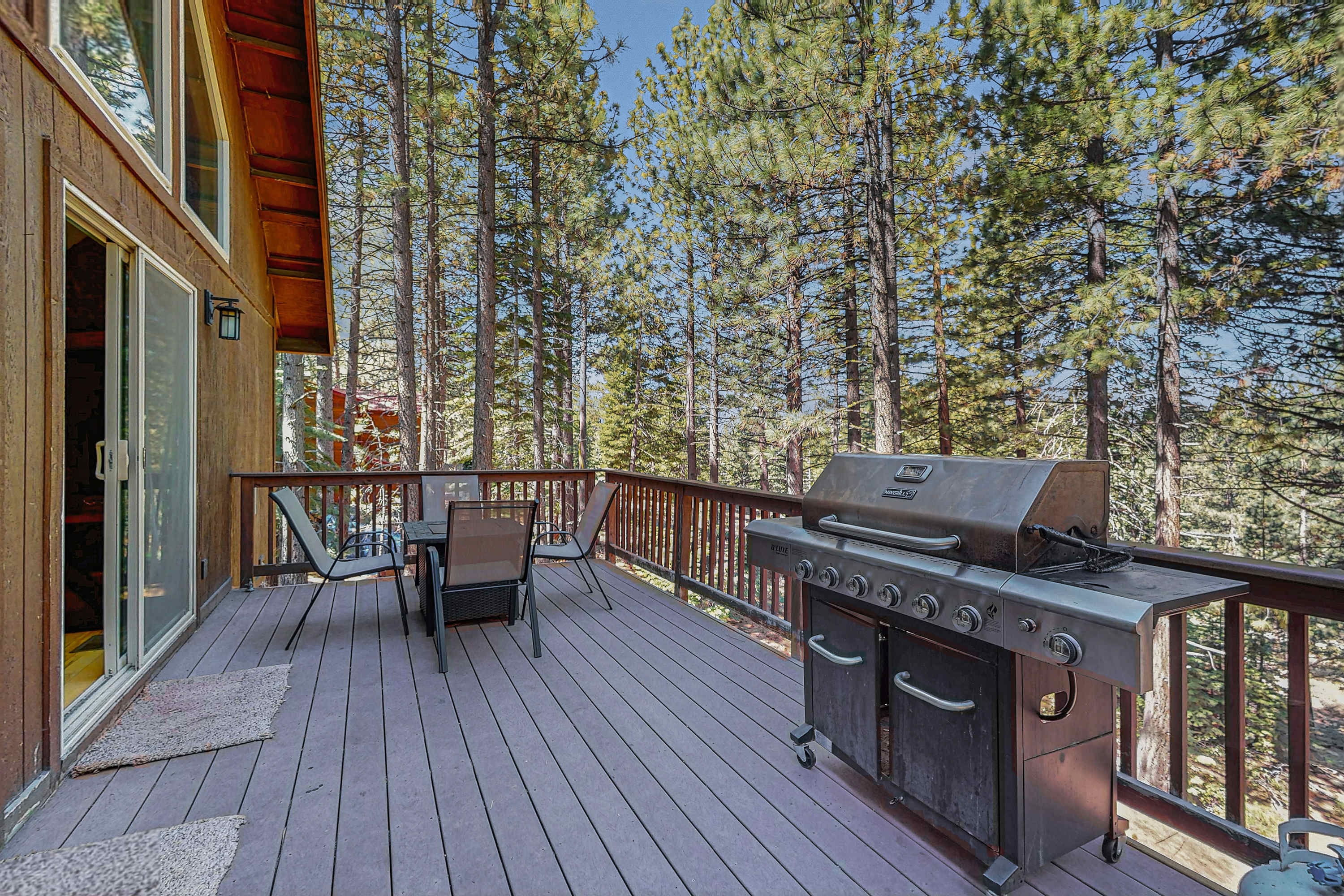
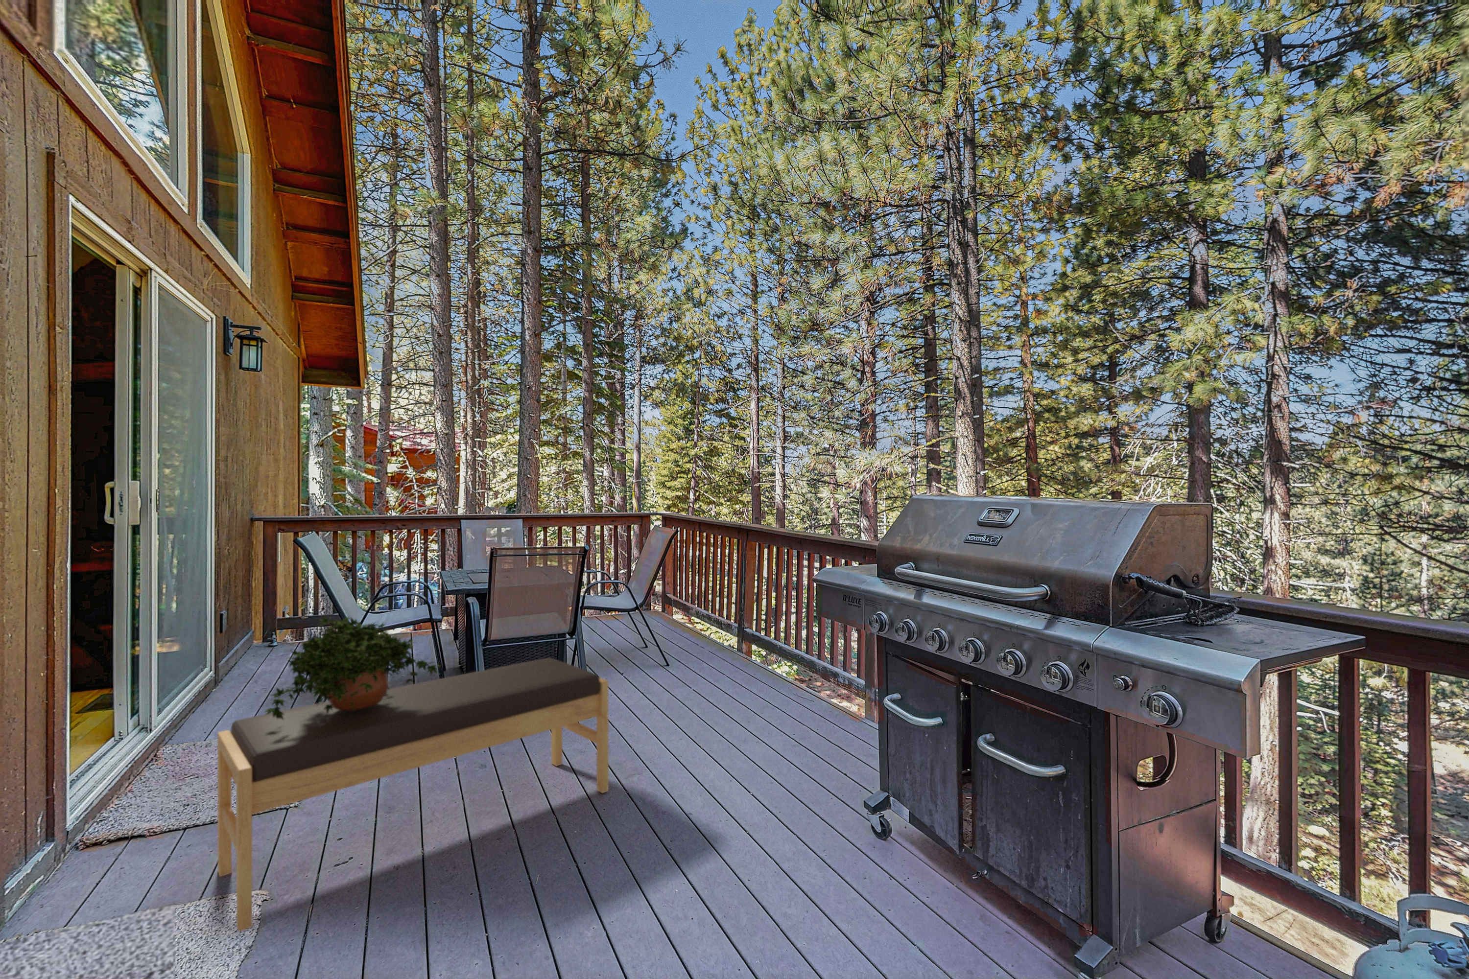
+ potted plant (353, 663)
+ bench (436, 759)
